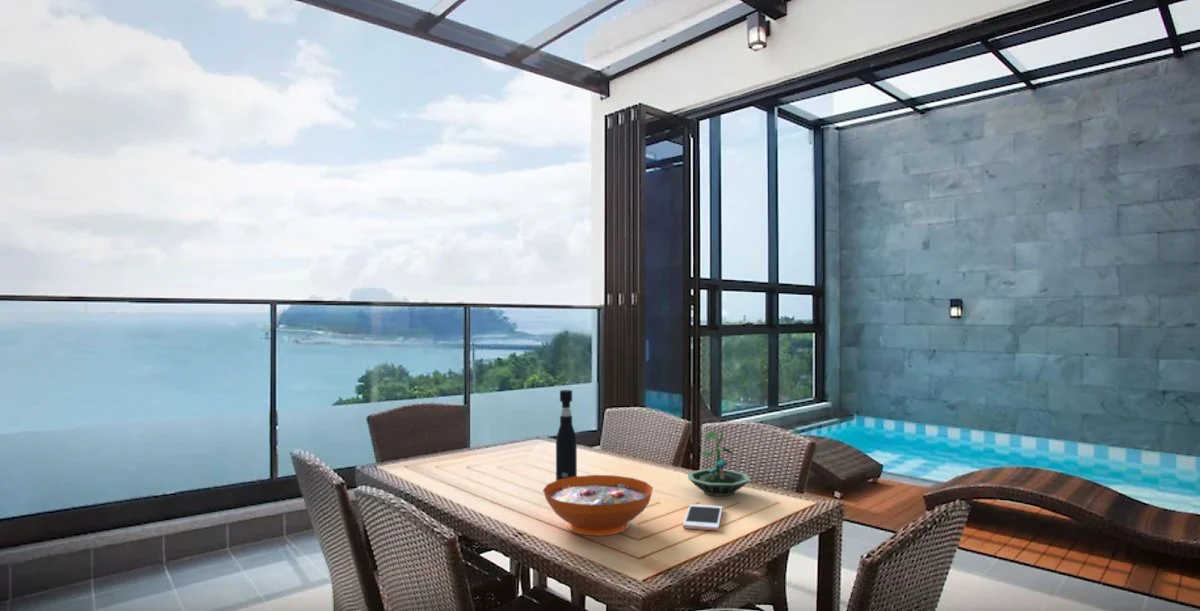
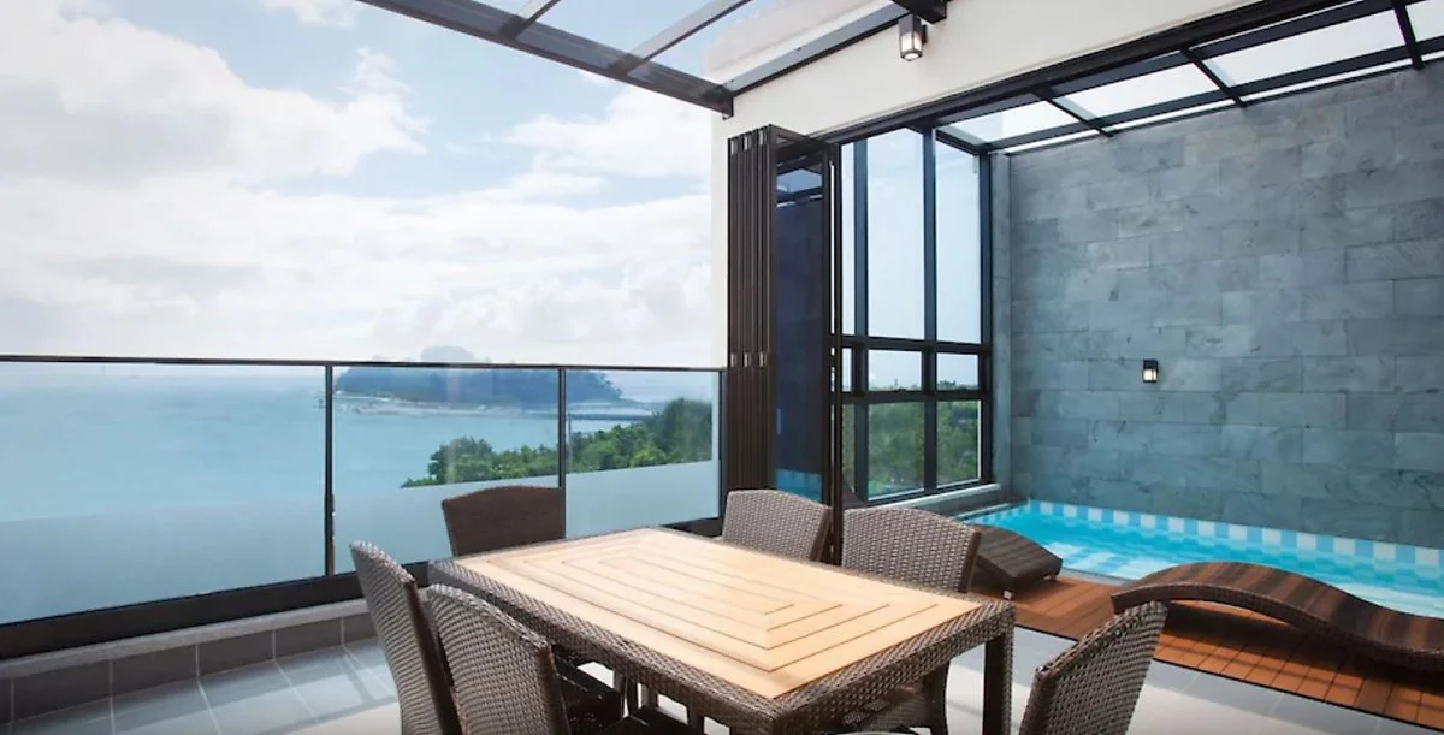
- pepper grinder (566, 439)
- cell phone (703, 516)
- terrarium (718, 441)
- decorative bowl (598, 506)
